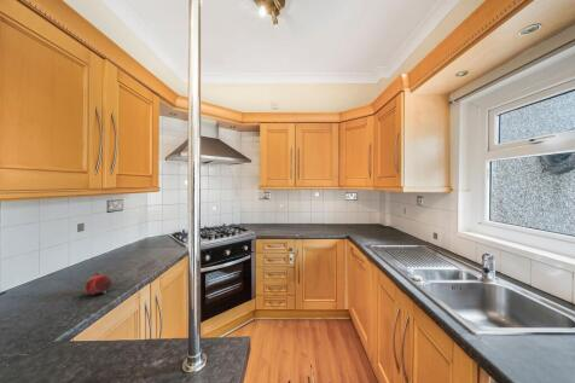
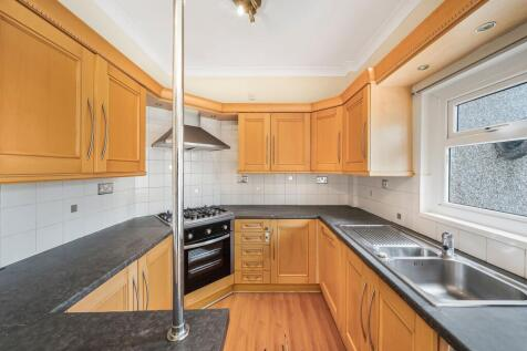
- fruit (98, 282)
